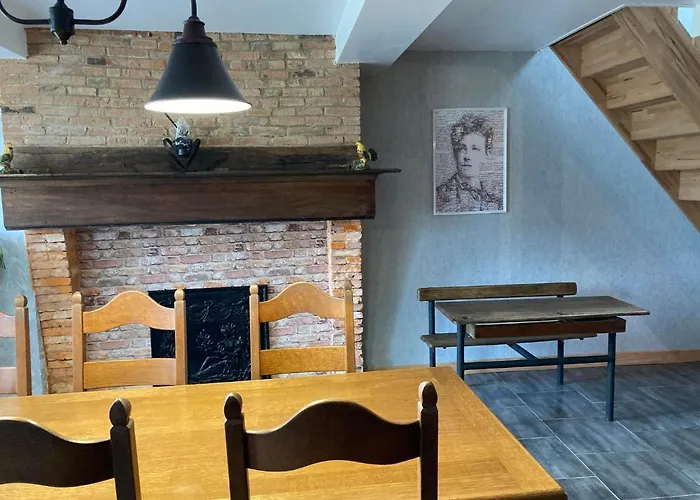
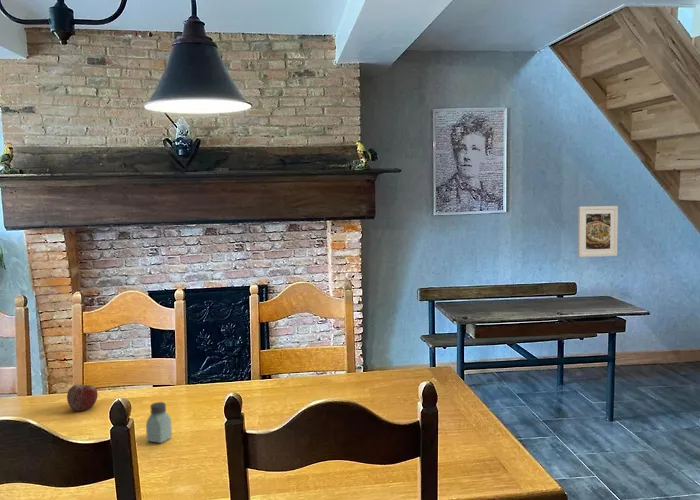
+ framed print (597, 231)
+ saltshaker (158, 421)
+ apple (82, 396)
